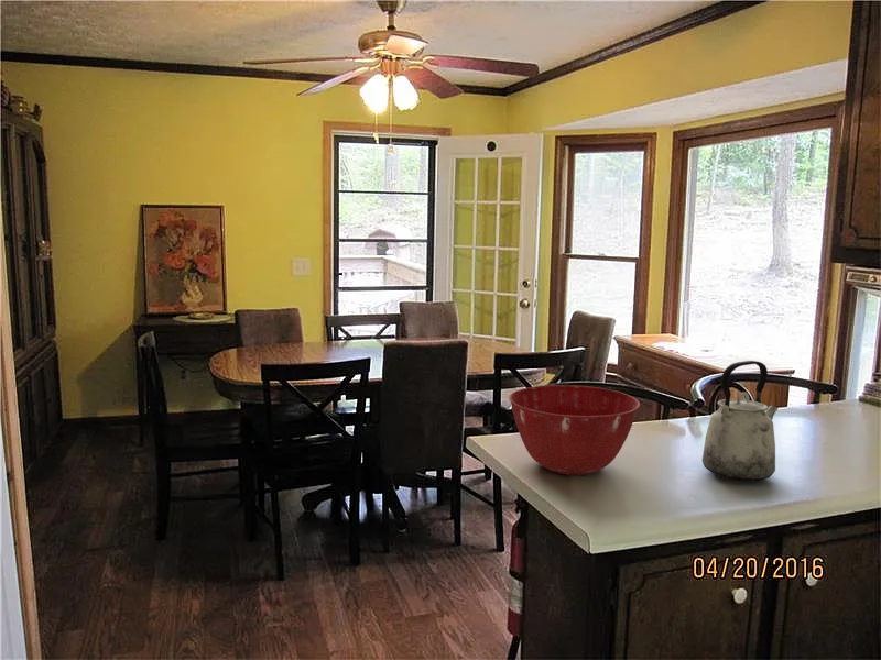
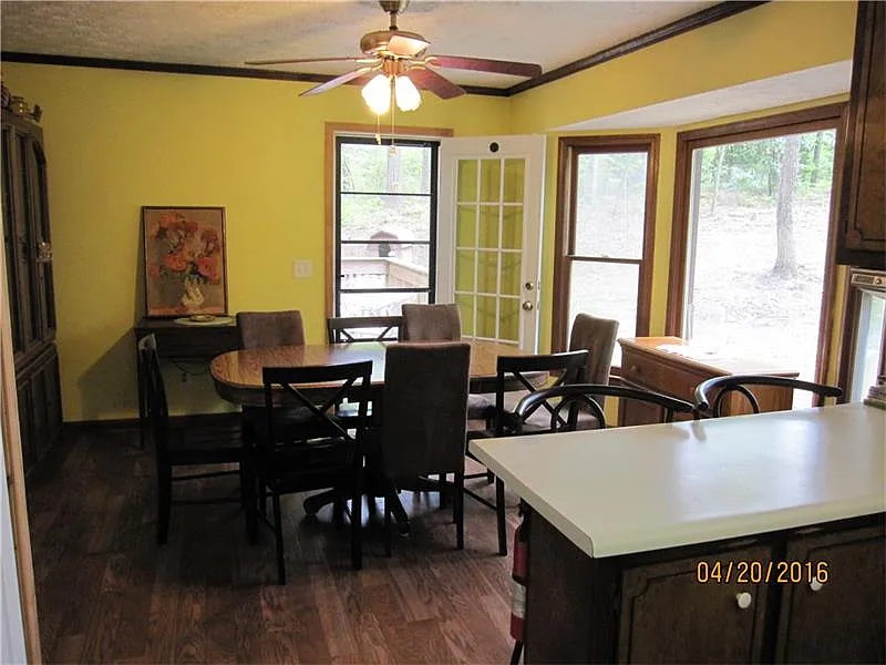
- kettle (749, 417)
- mixing bowl (570, 431)
